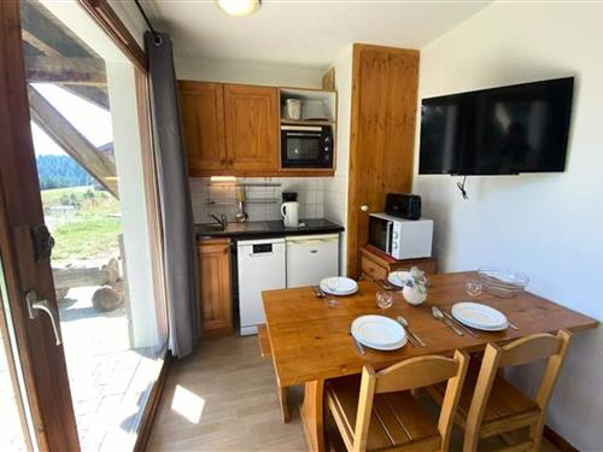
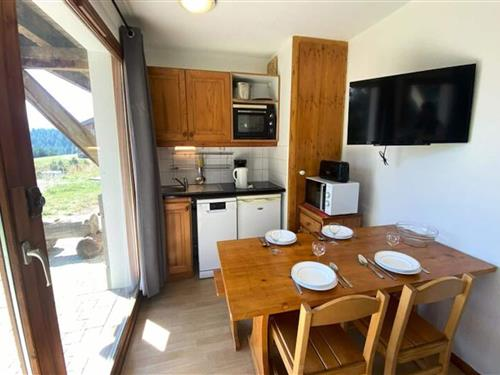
- toy figurine (415, 286)
